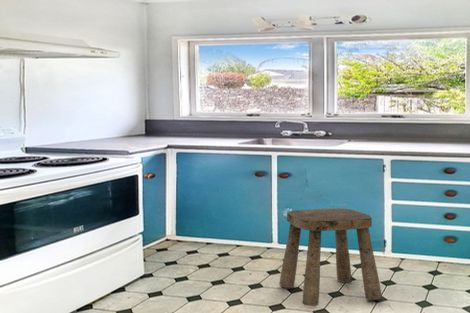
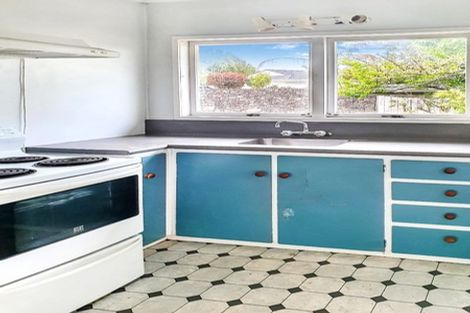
- stool (336, 253)
